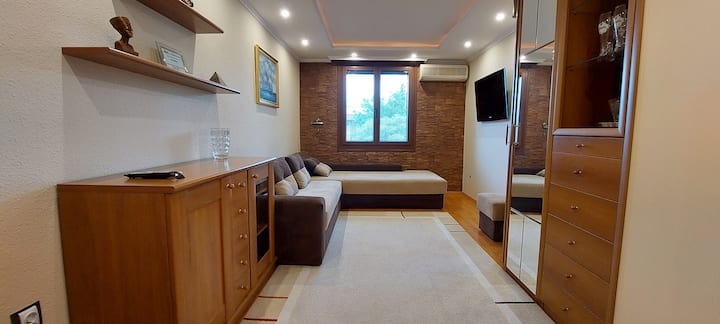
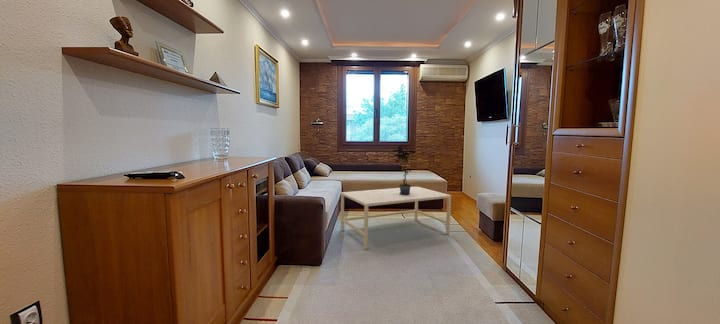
+ coffee table (394, 213)
+ potted plant (404, 168)
